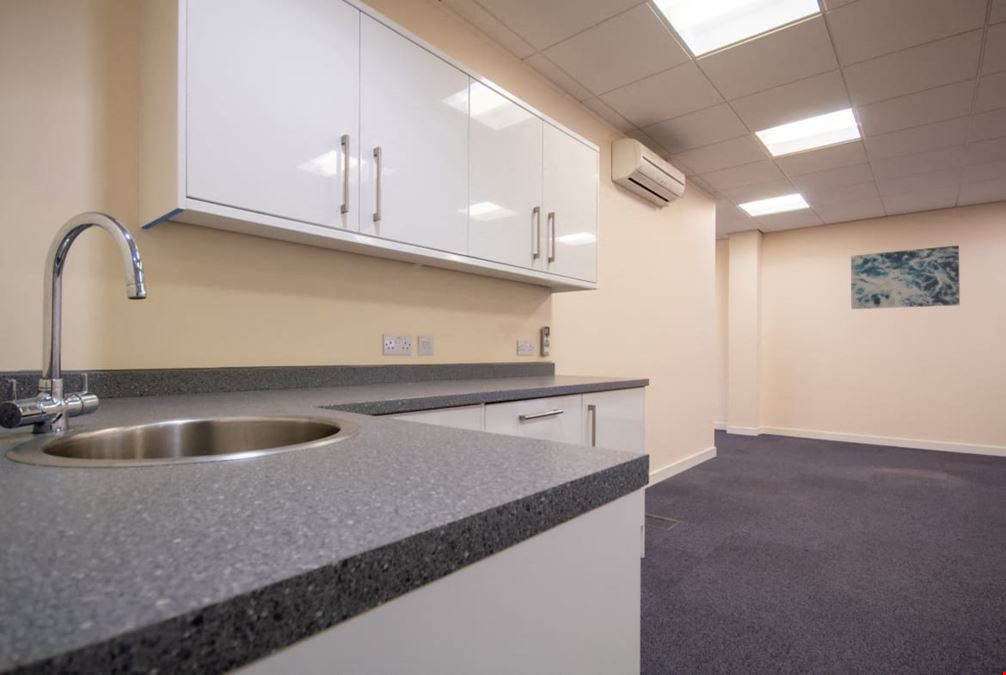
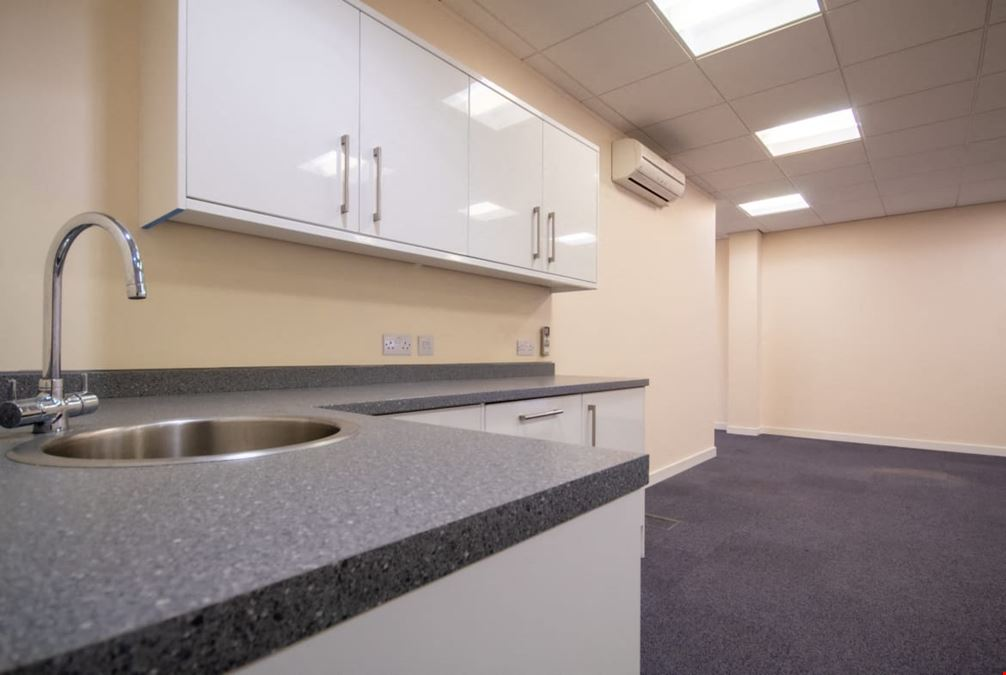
- wall art (902, 279)
